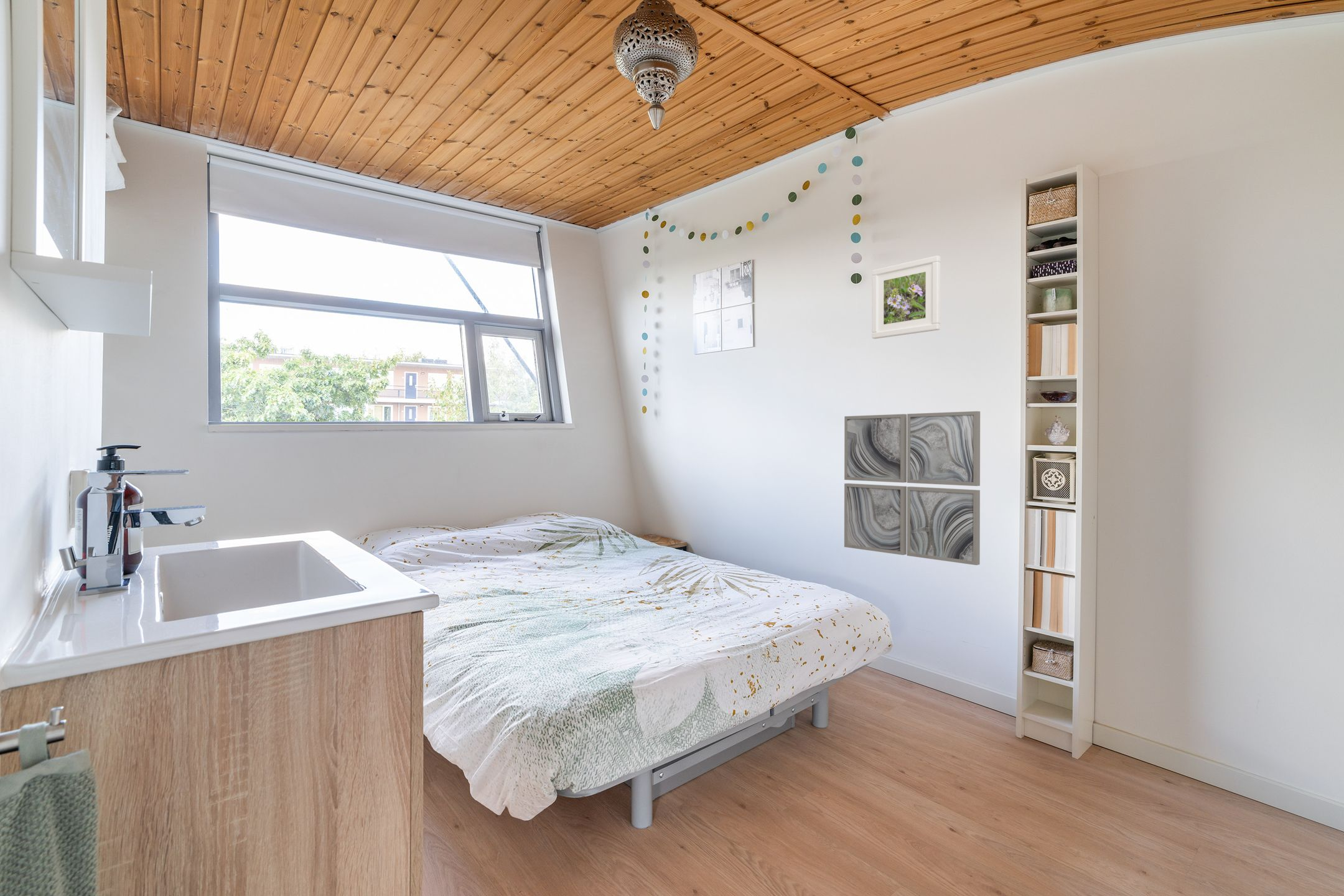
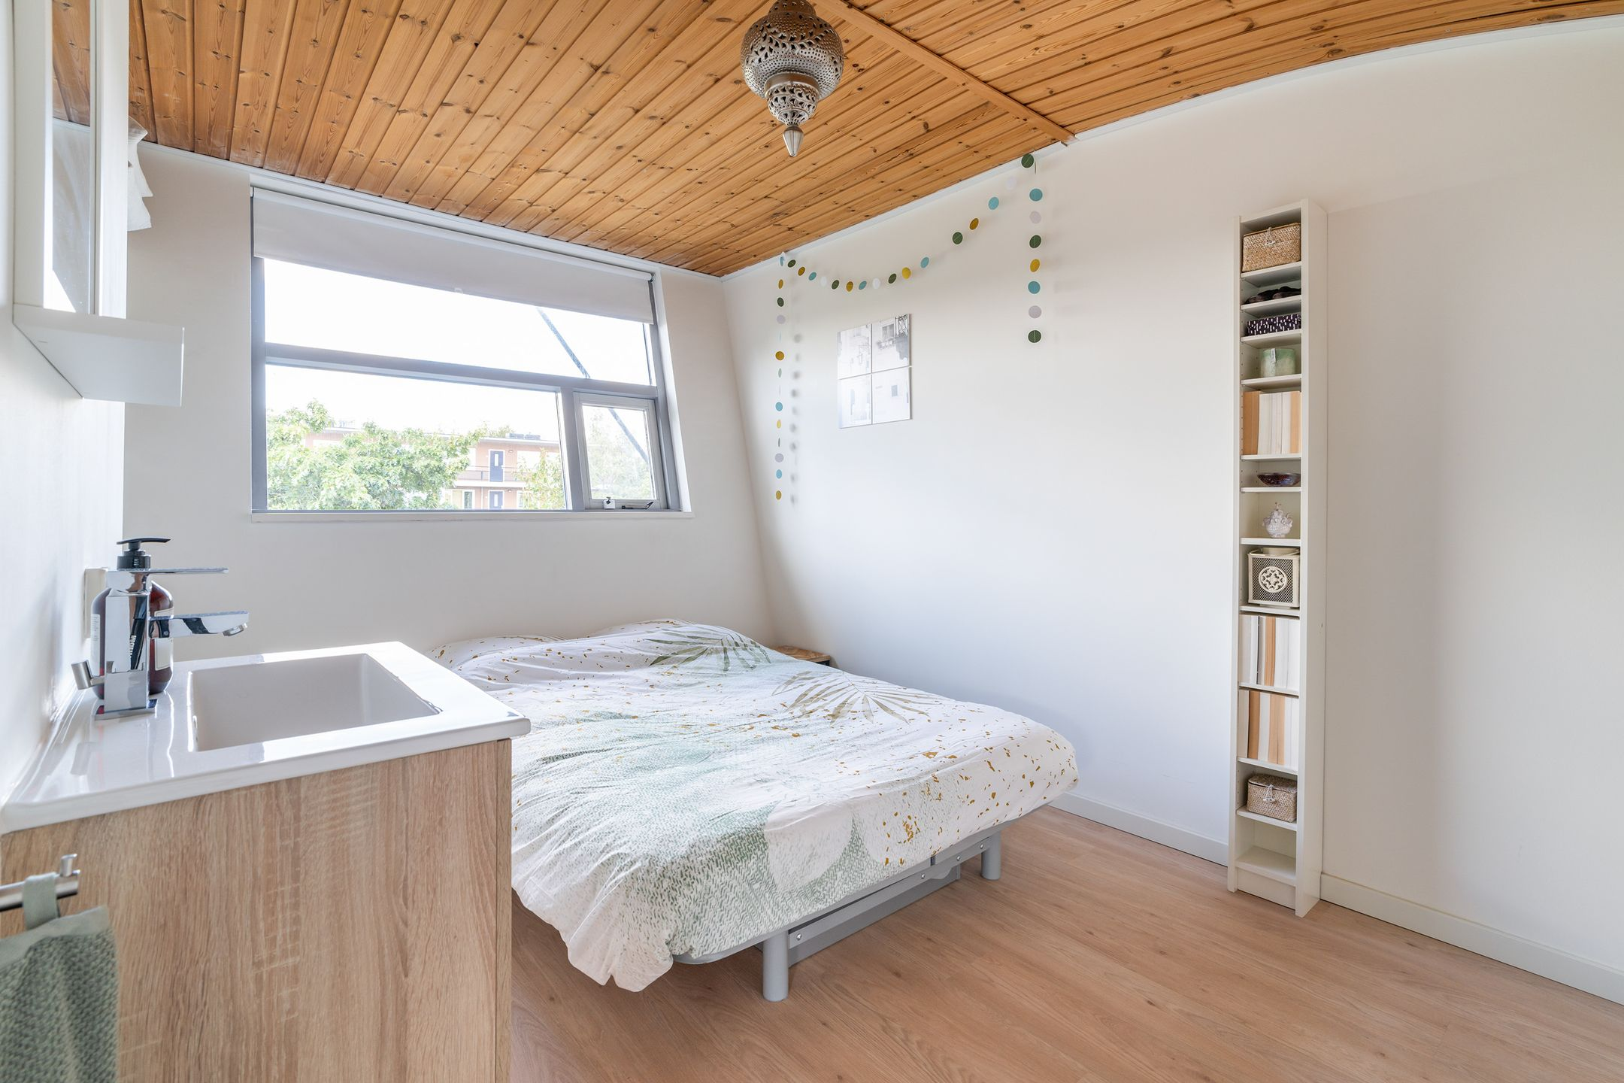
- wall art (907, 482)
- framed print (905, 299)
